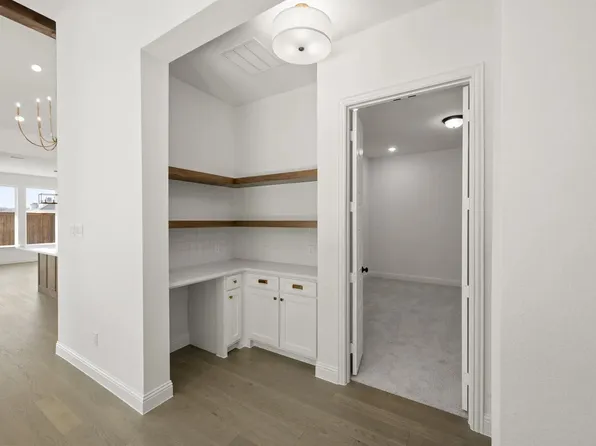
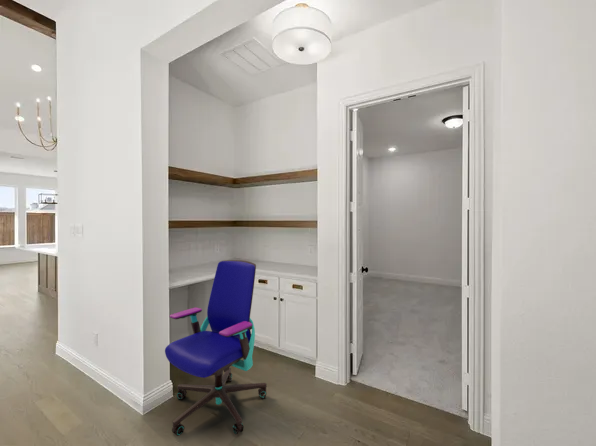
+ office chair (215, 336)
